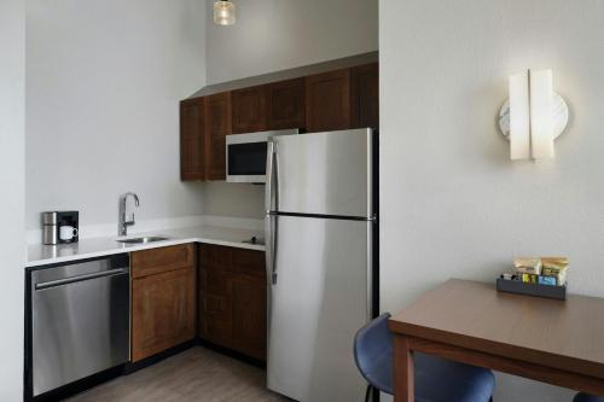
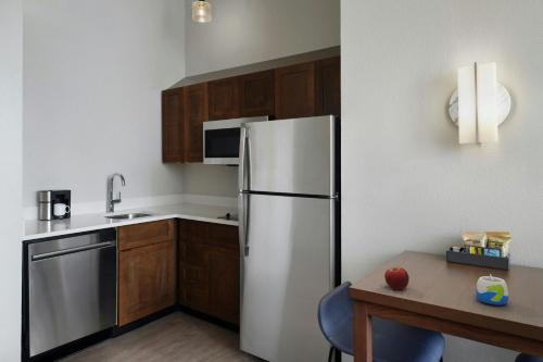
+ fruit (396, 277)
+ mug (491, 287)
